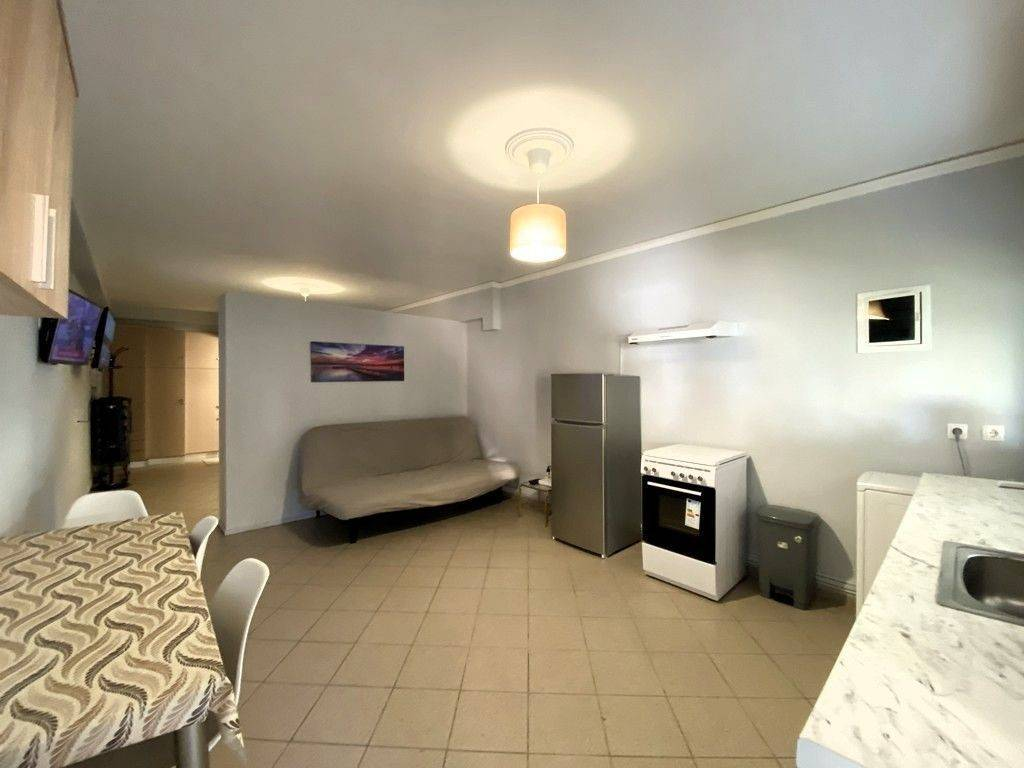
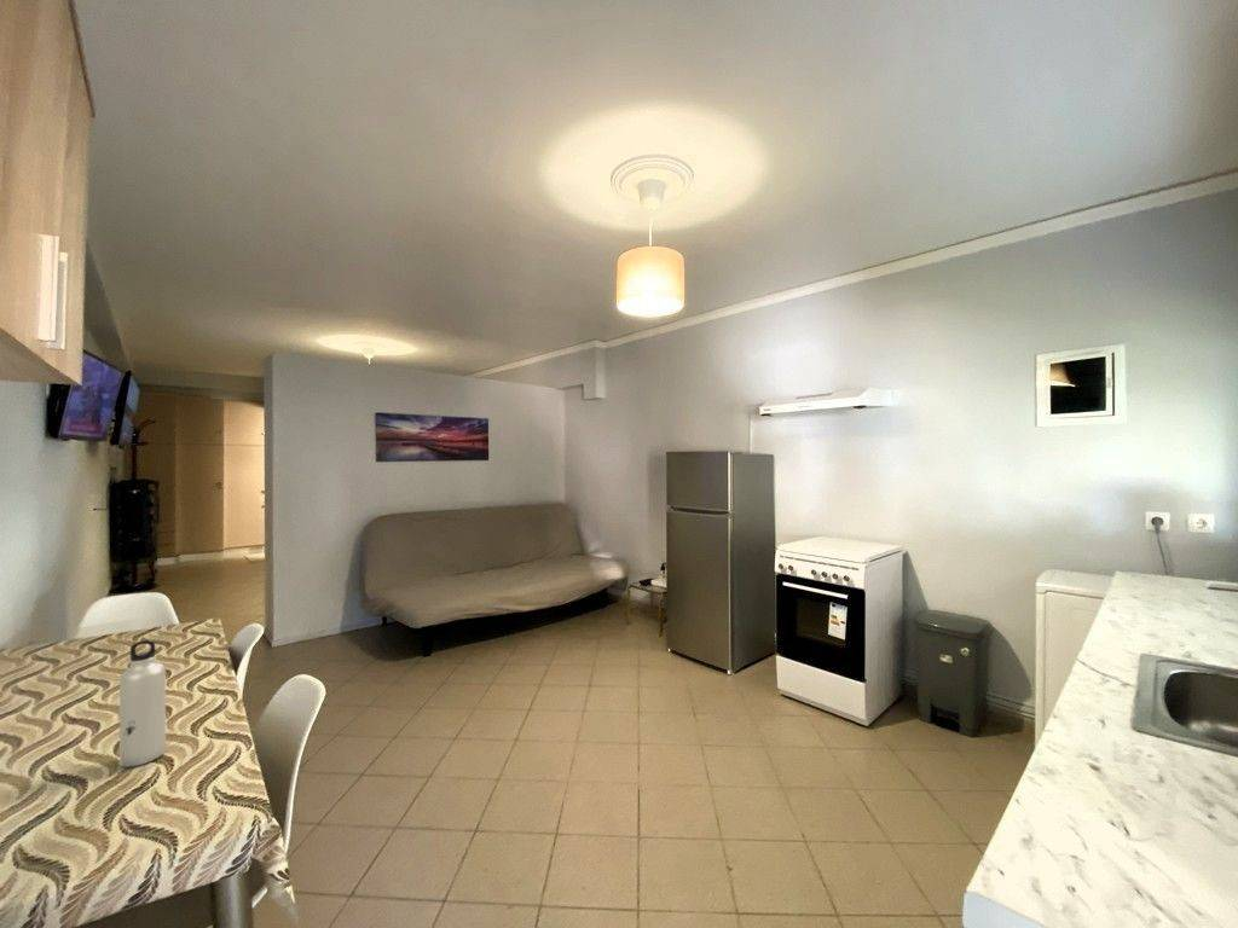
+ water bottle (143, 698)
